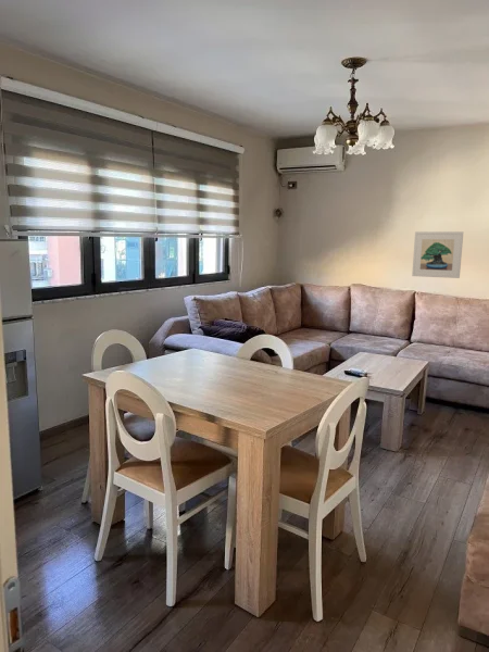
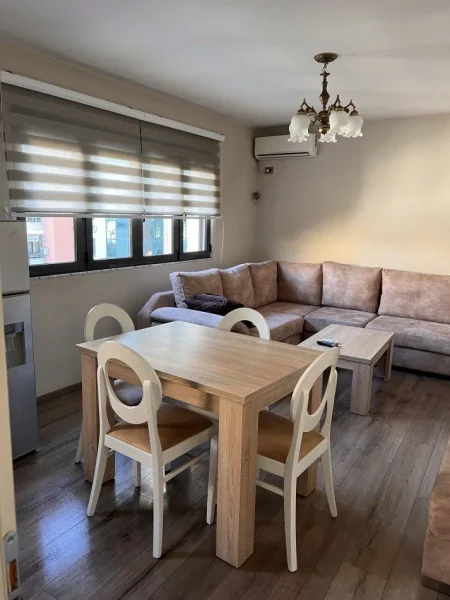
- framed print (437, 254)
